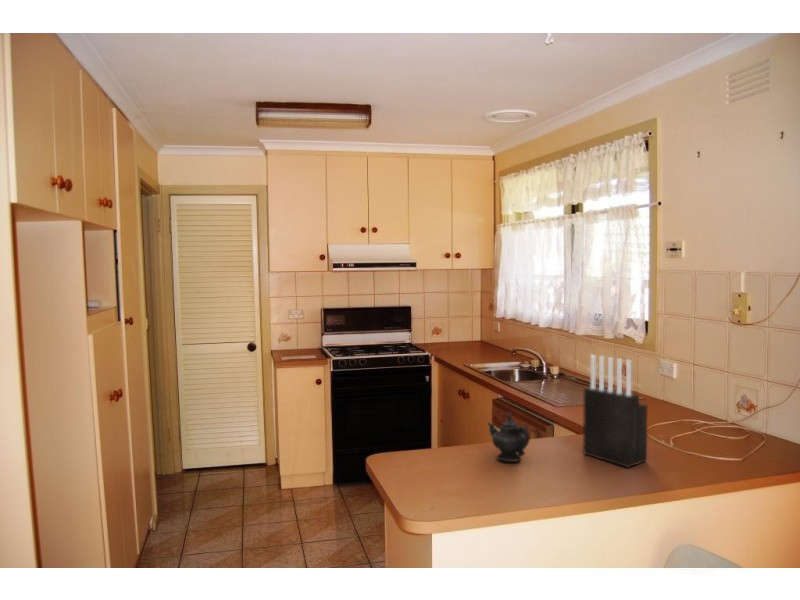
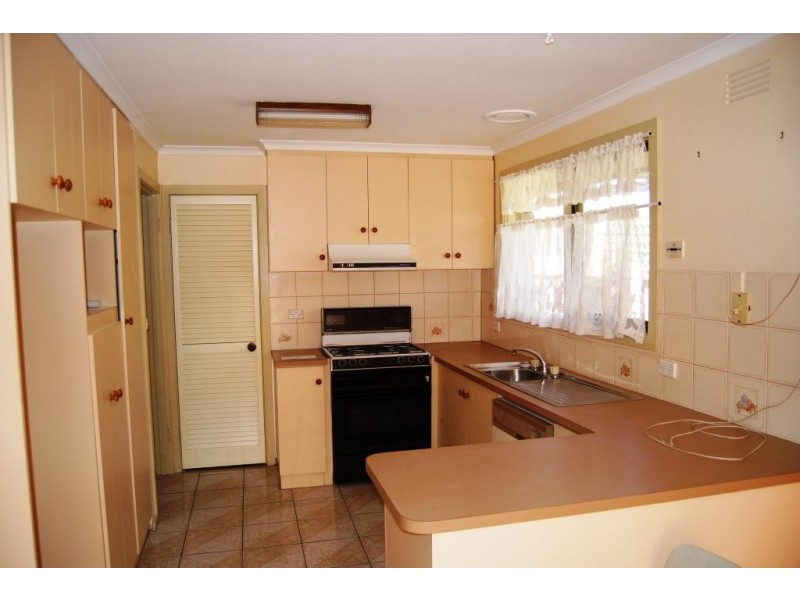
- knife block (616, 407)
- teapot (507, 435)
